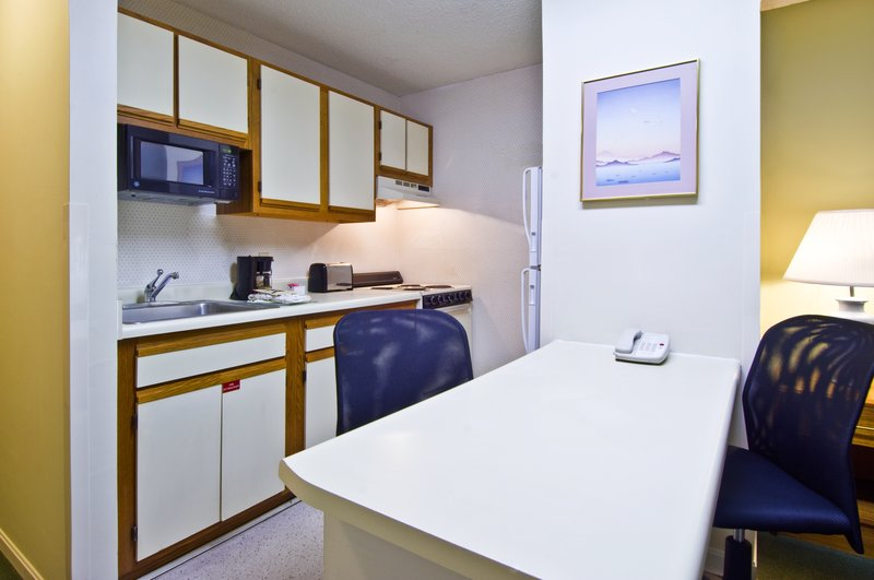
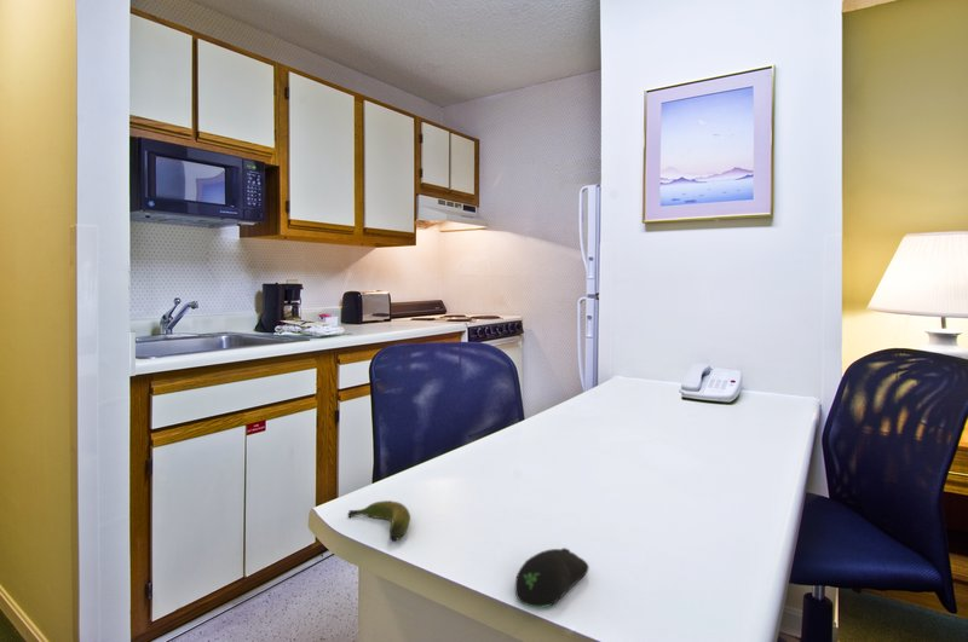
+ computer mouse (551, 568)
+ banana (380, 515)
